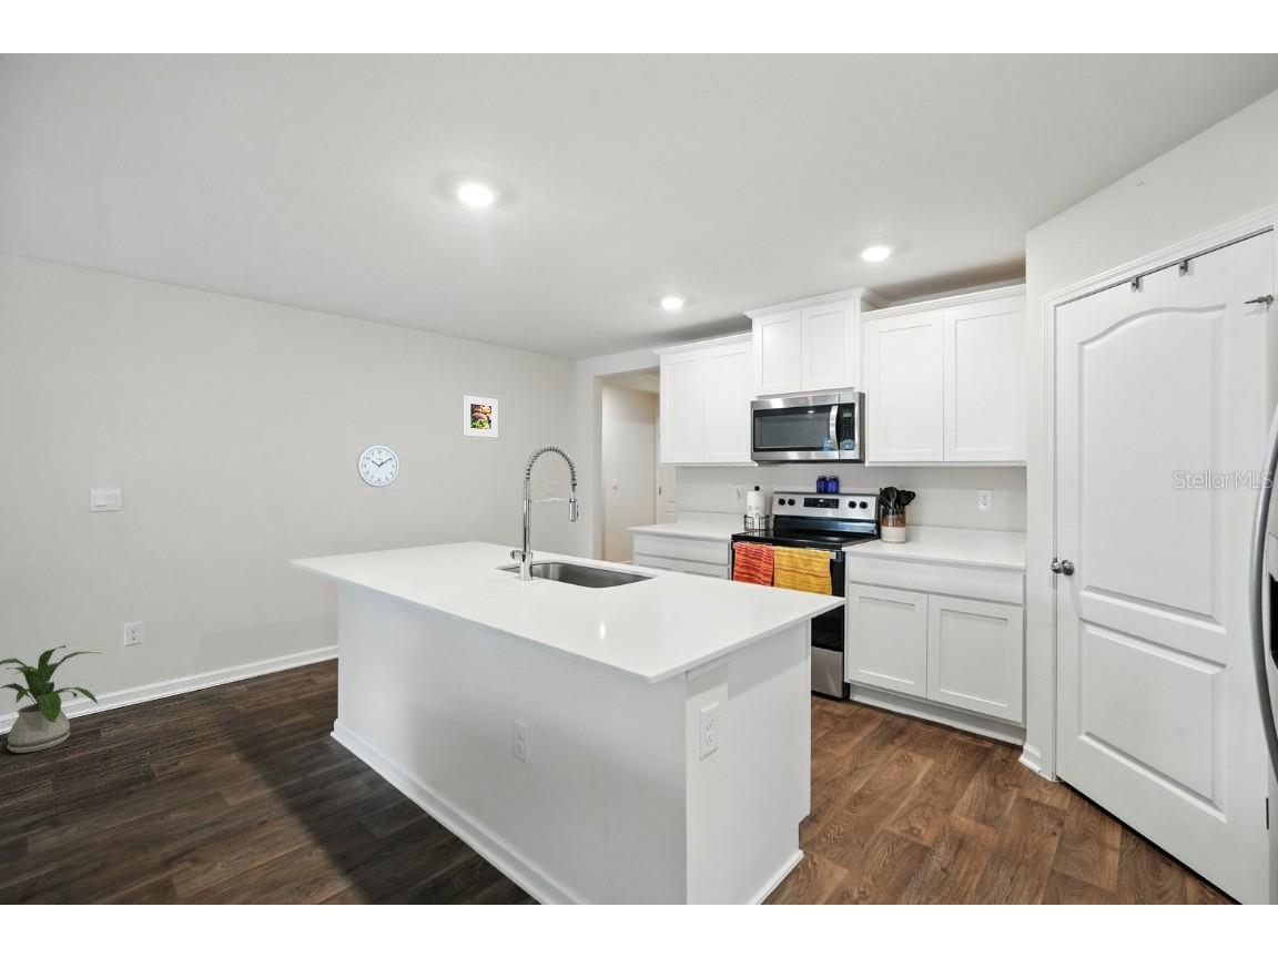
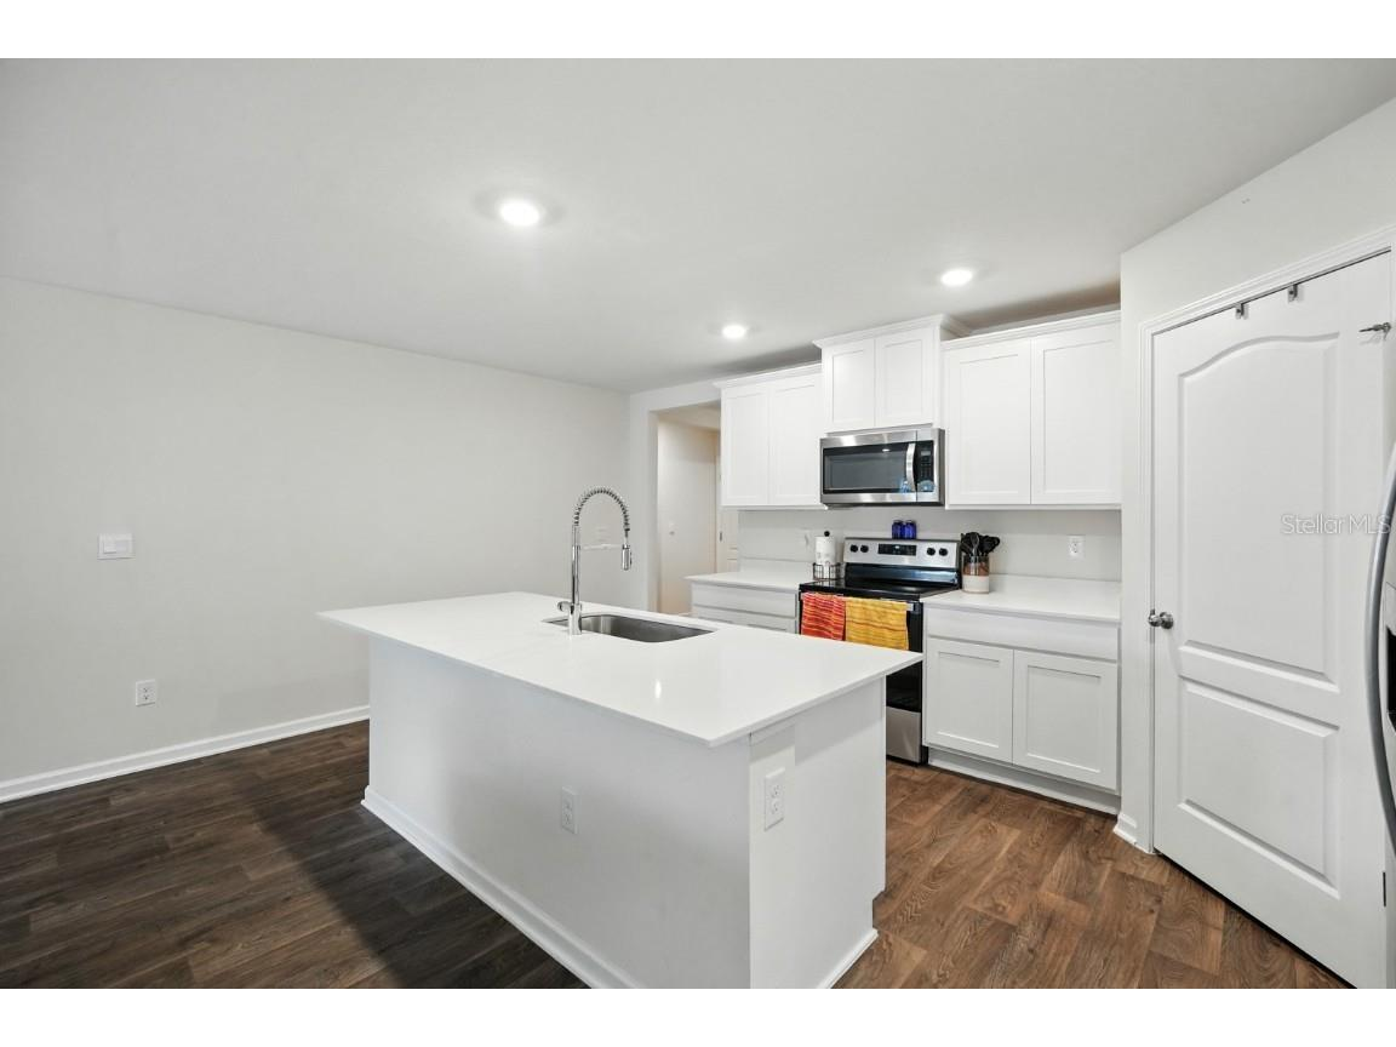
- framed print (480, 416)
- wall clock (378, 466)
- house plant (42, 691)
